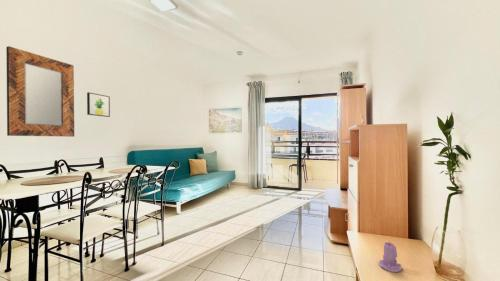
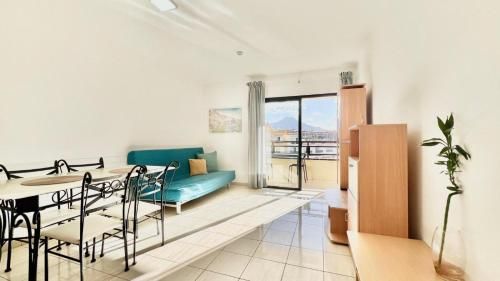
- candle (389, 253)
- wall art (98, 105)
- home mirror (44, 96)
